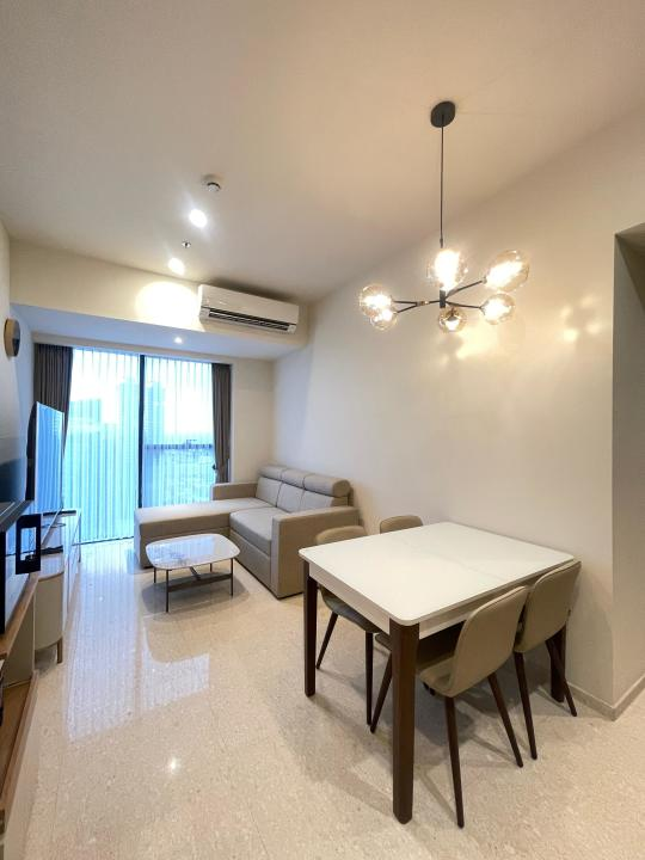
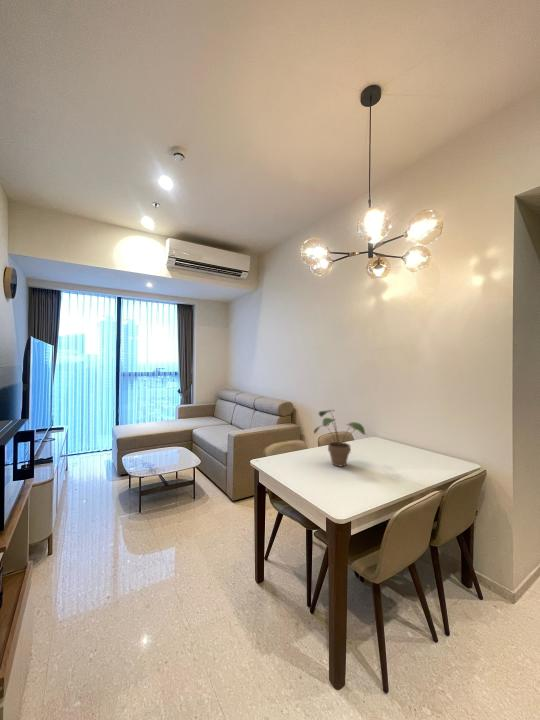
+ potted plant (338, 439)
